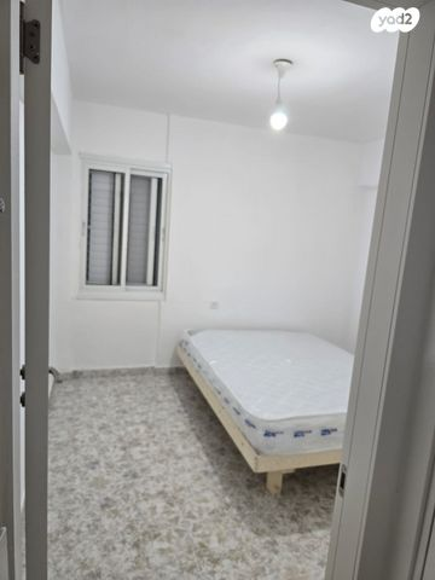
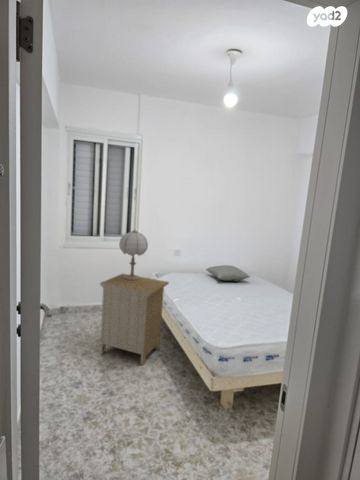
+ nightstand (133, 316)
+ table lamp (133, 254)
+ pillow (227, 272)
